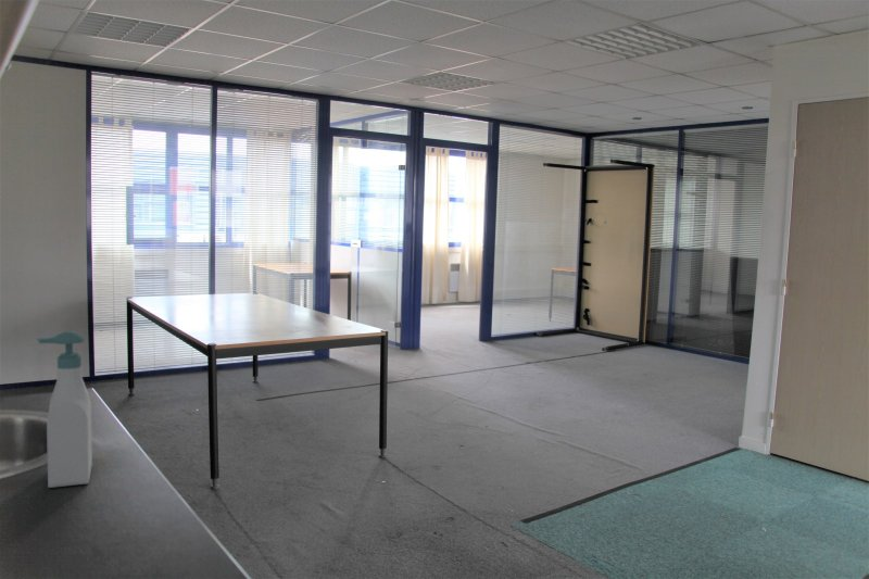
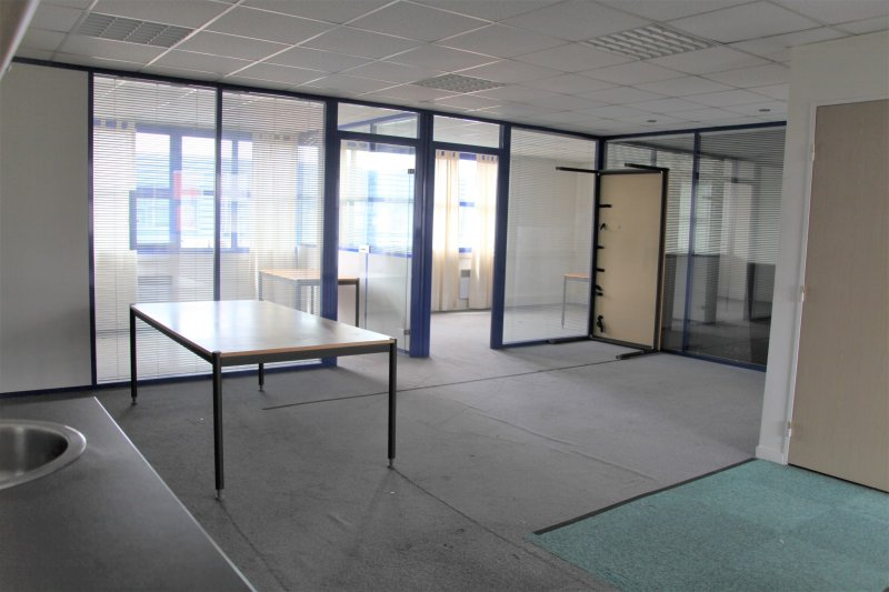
- soap bottle (64, 404)
